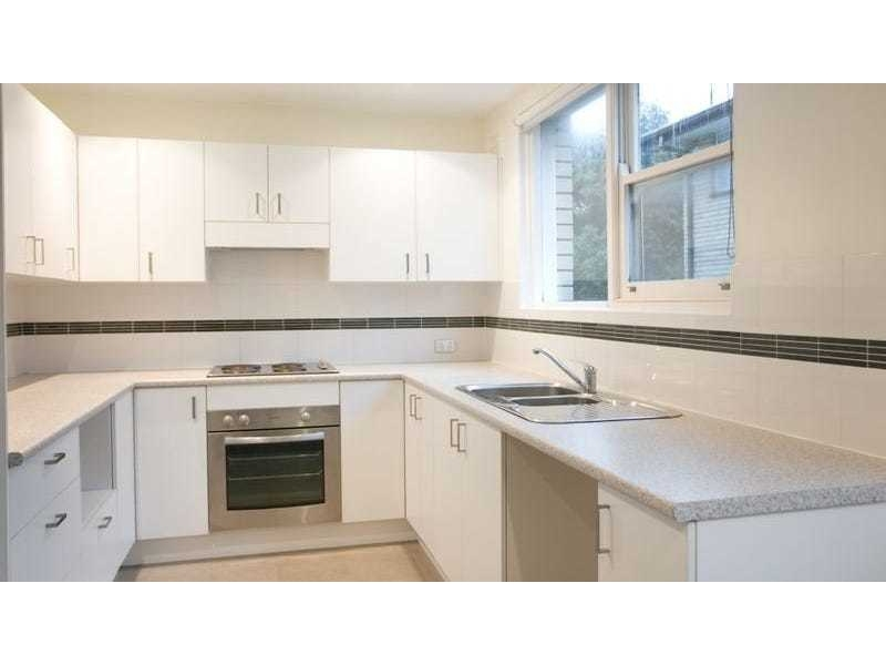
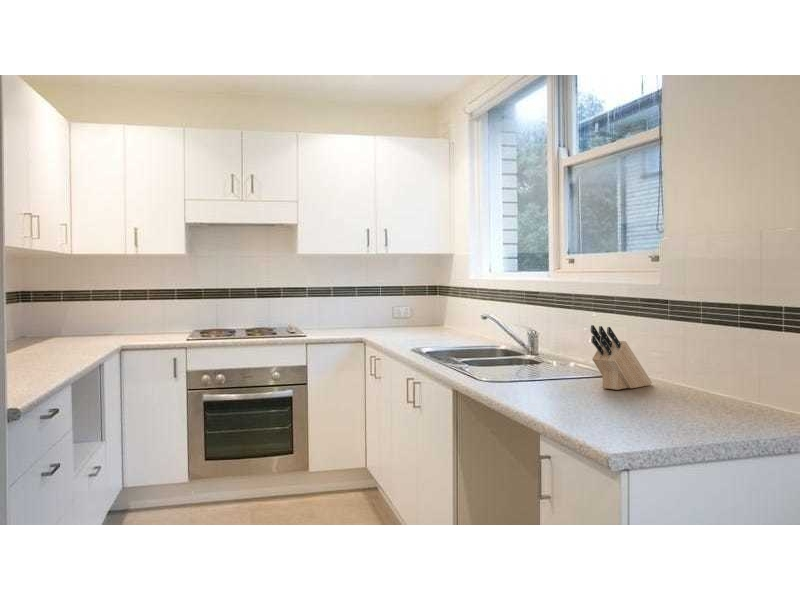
+ knife block (619, 355)
